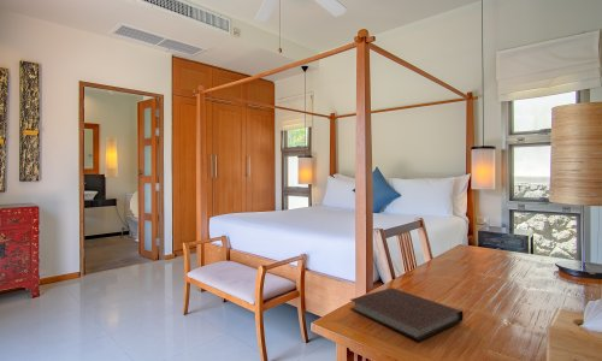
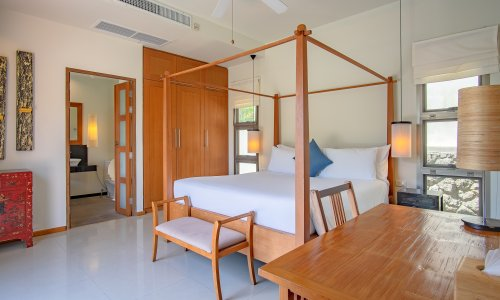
- notebook (403, 309)
